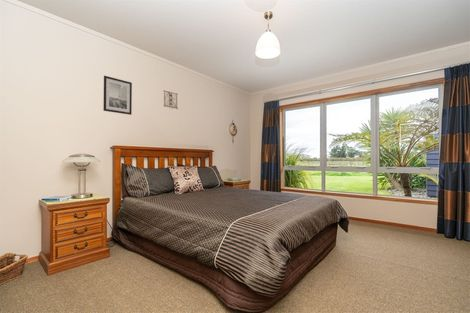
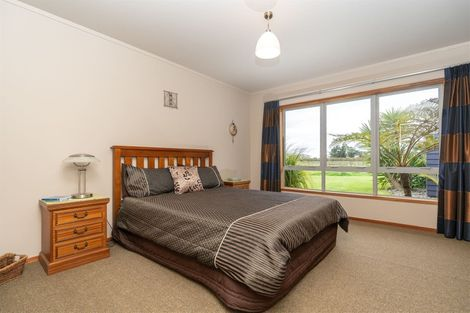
- wall art (118, 96)
